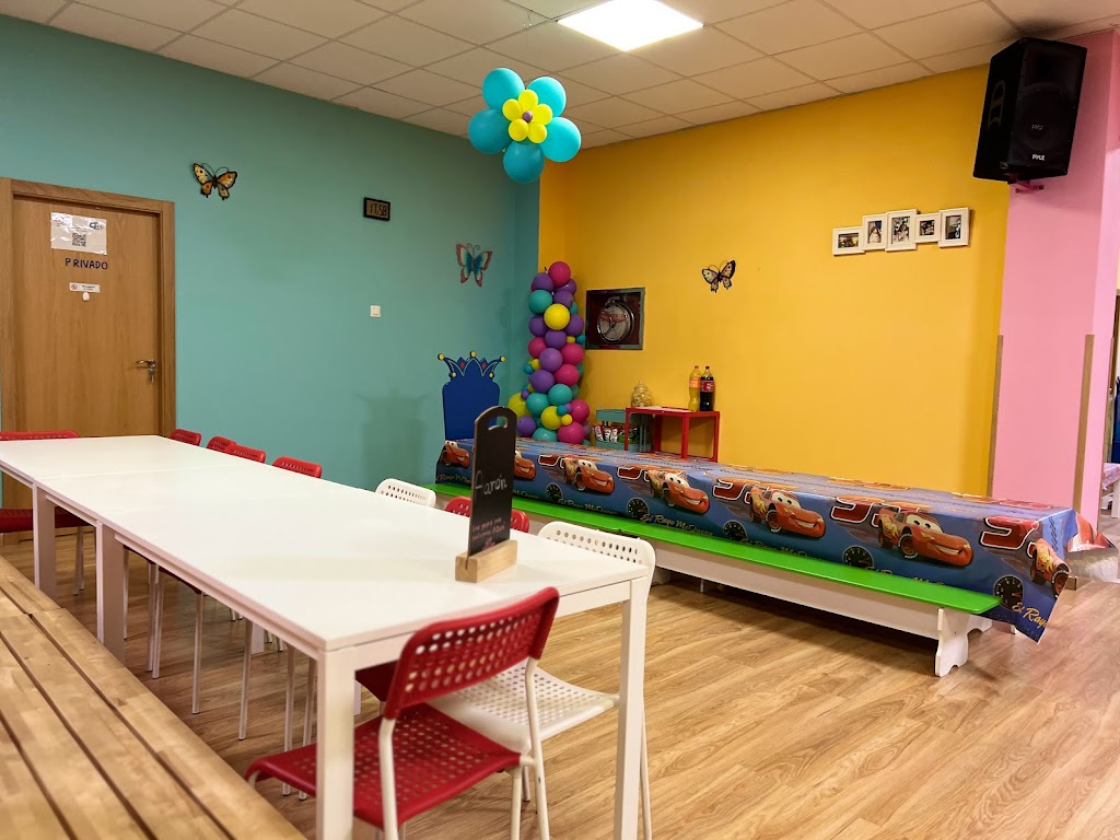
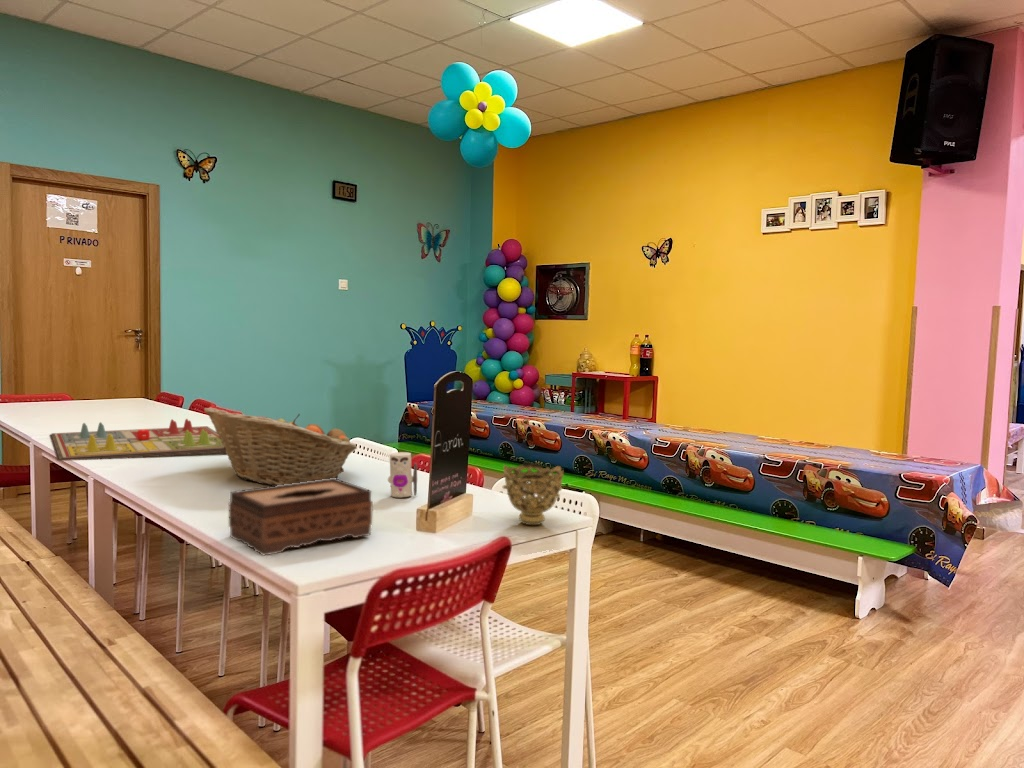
+ decorative bowl (532, 495)
+ fruit basket (280, 441)
+ tissue box (301, 513)
+ toy (402, 473)
+ gameboard (143, 435)
